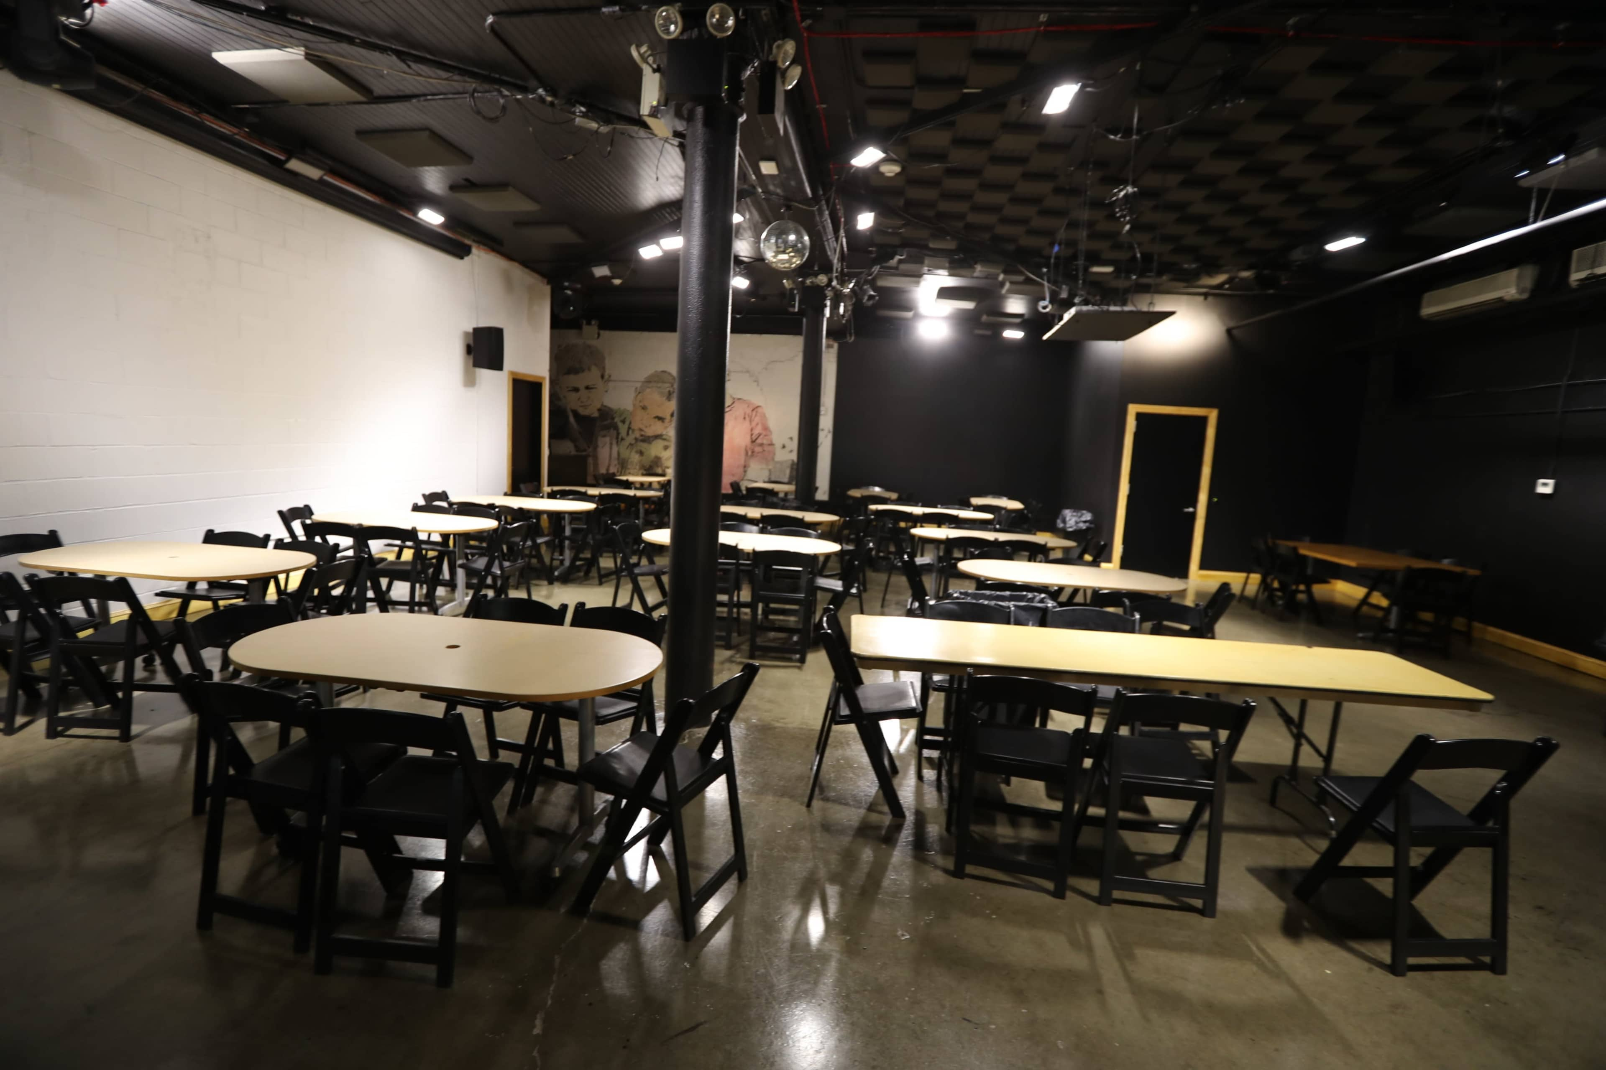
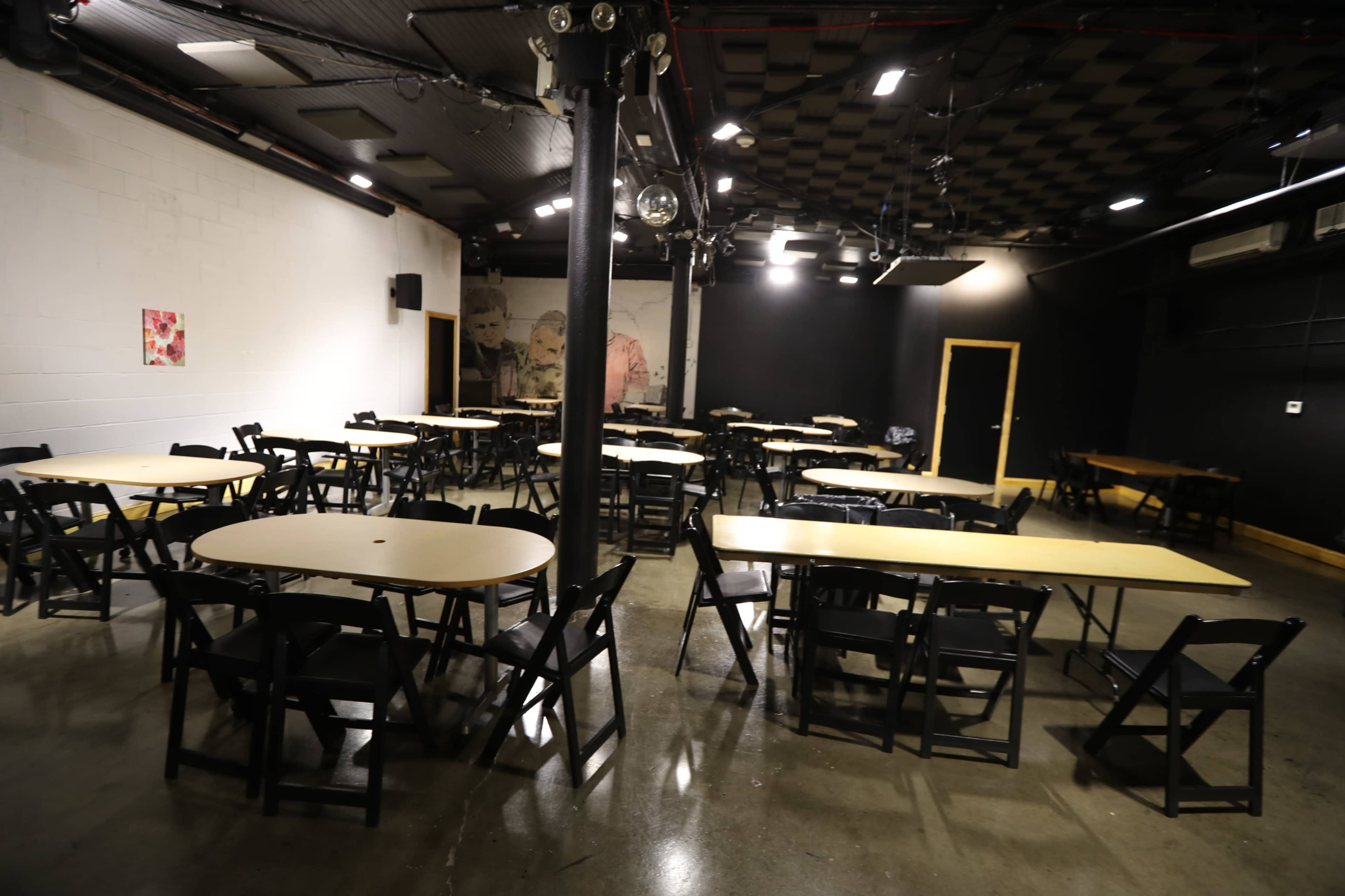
+ wall art (164, 339)
